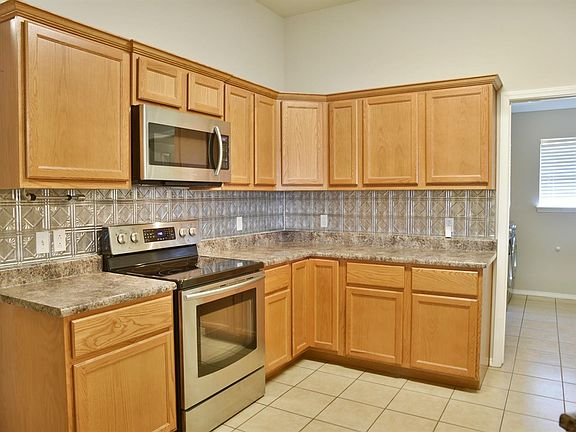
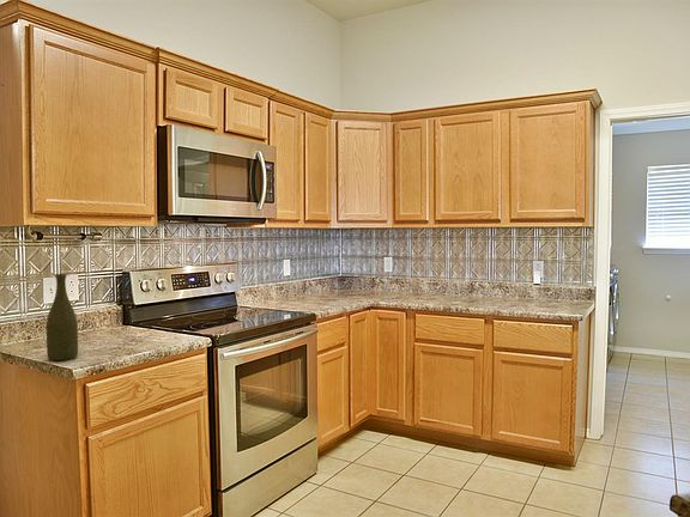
+ bottle (61, 316)
